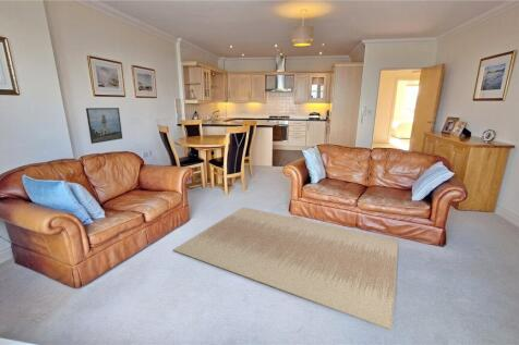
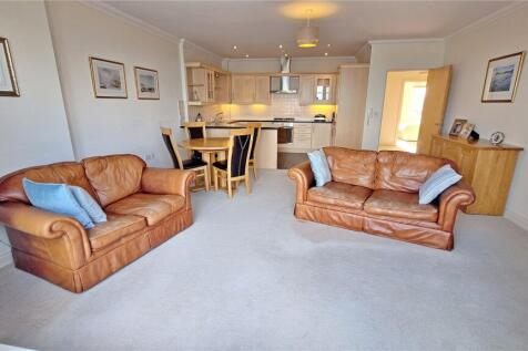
- rug (289, 245)
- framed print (106, 124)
